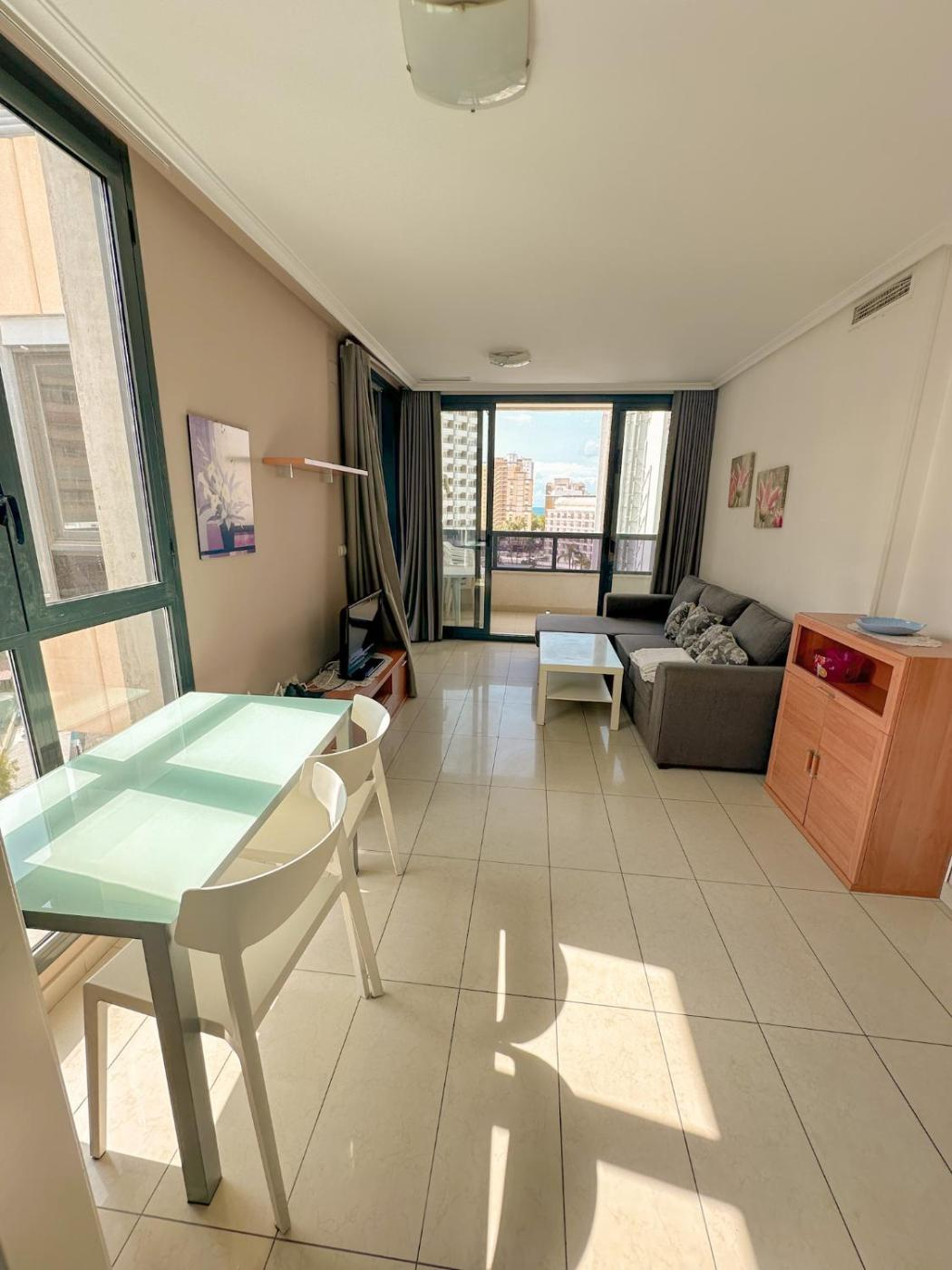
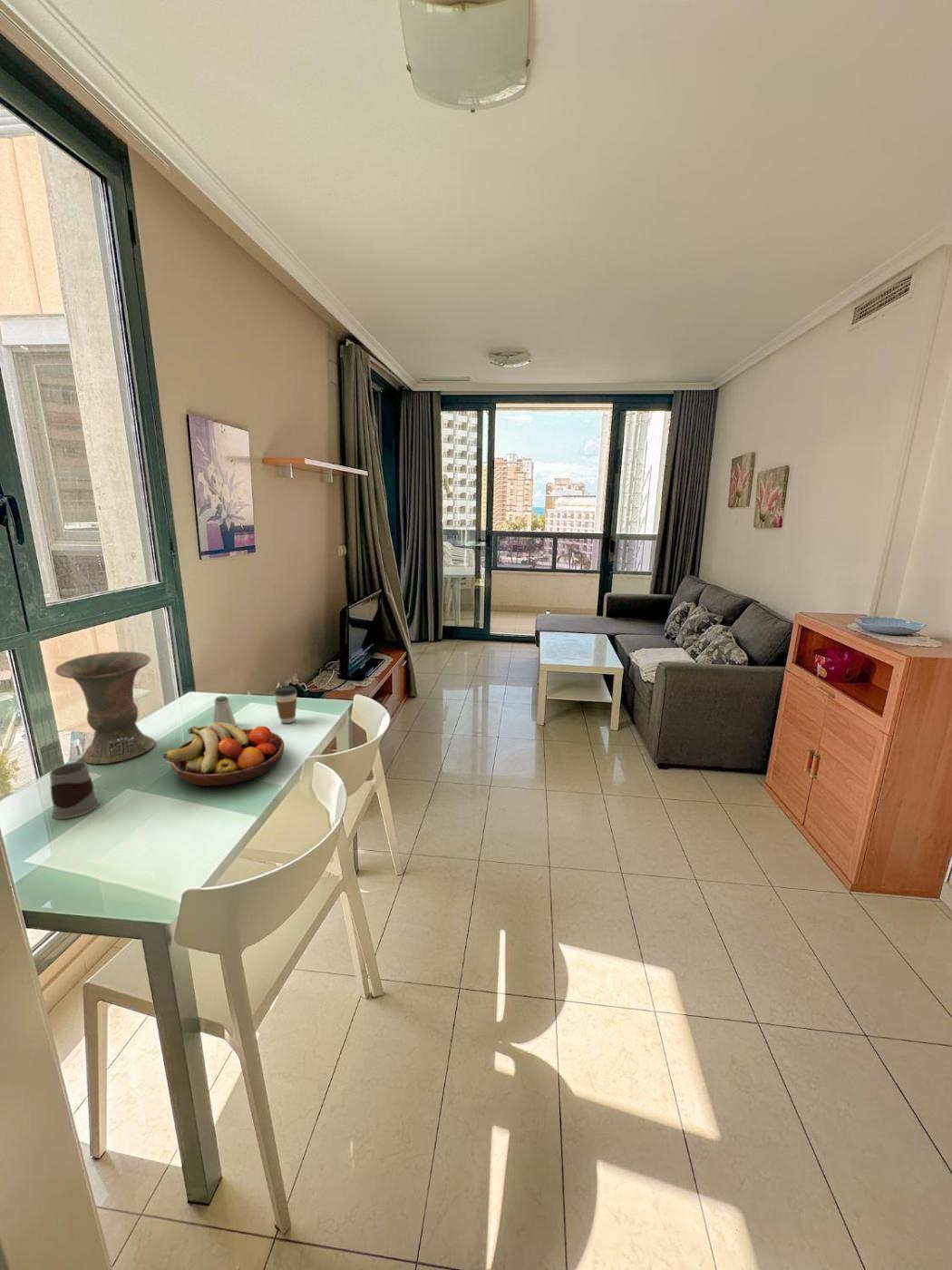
+ coffee cup (287, 704)
+ vase (112, 708)
+ saltshaker (222, 712)
+ fruit bowl (228, 746)
+ mug (75, 785)
